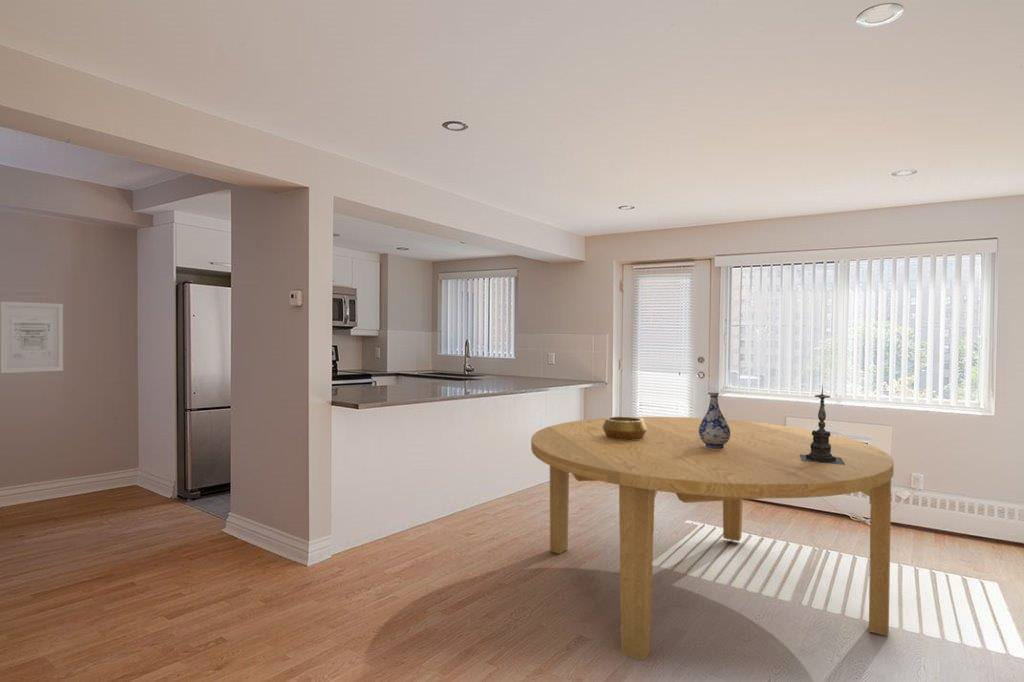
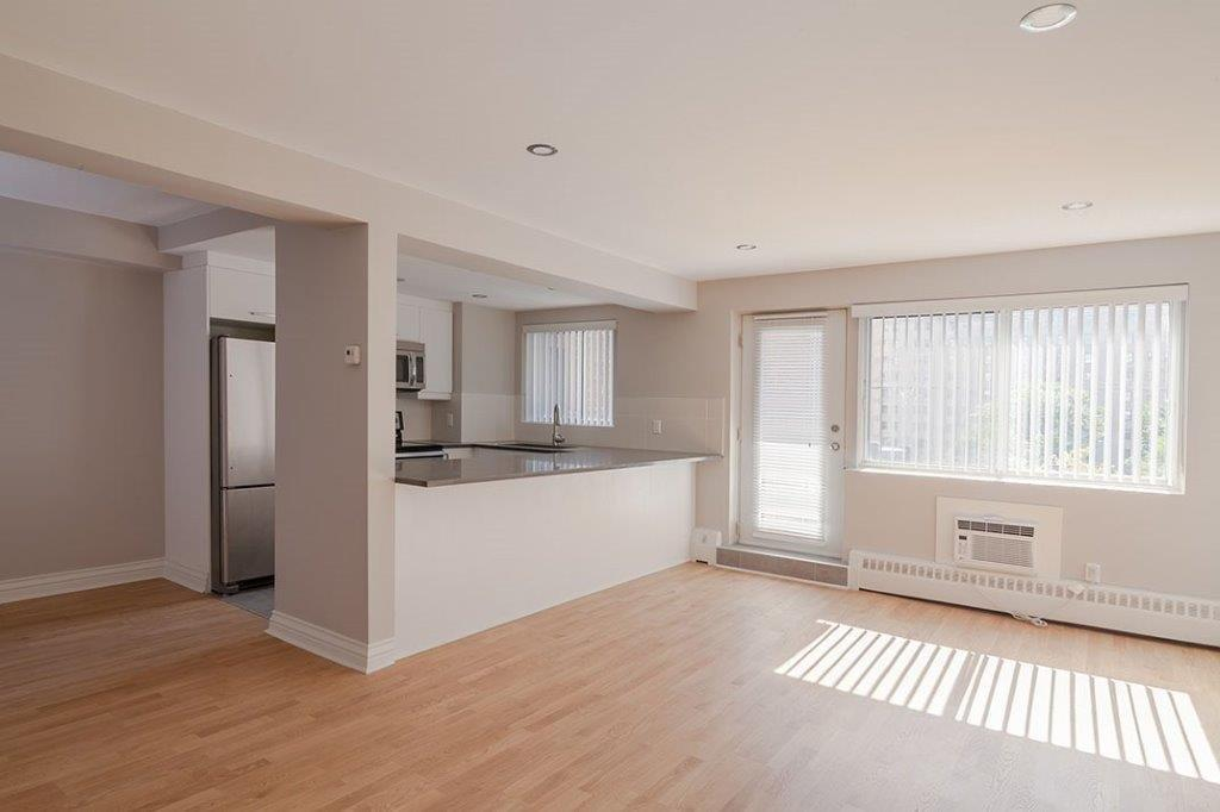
- candle holder (822, 421)
- decorative bowl (624, 427)
- dining table (695, 501)
- wall art (32, 337)
- vase (714, 419)
